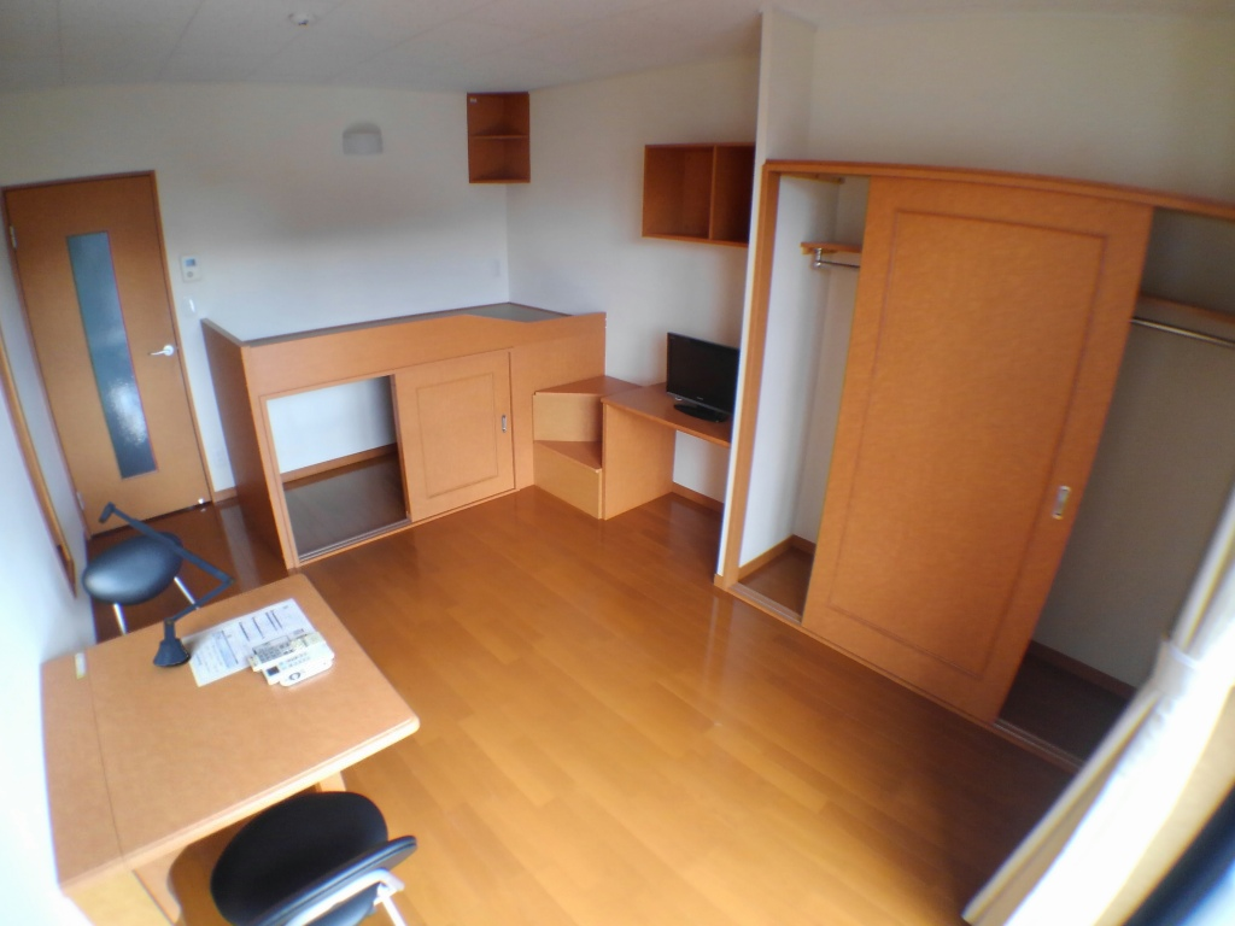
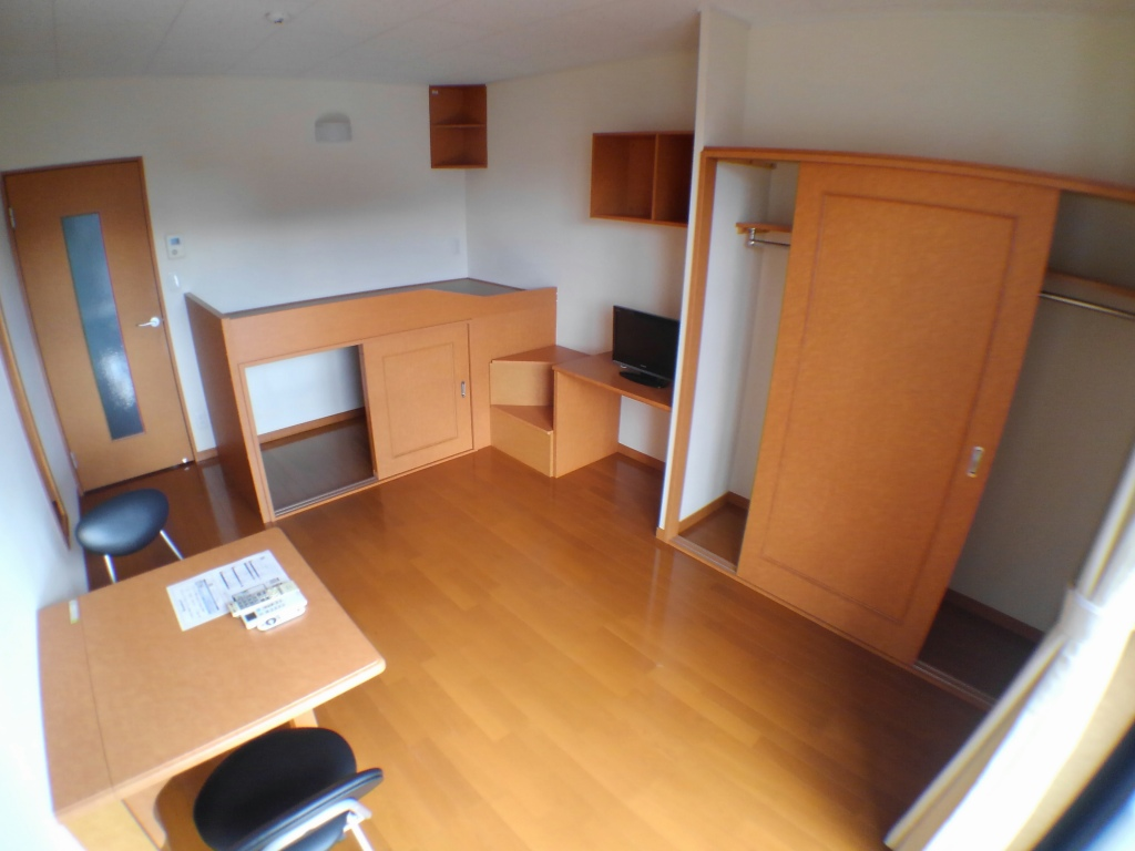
- desk lamp (180, 556)
